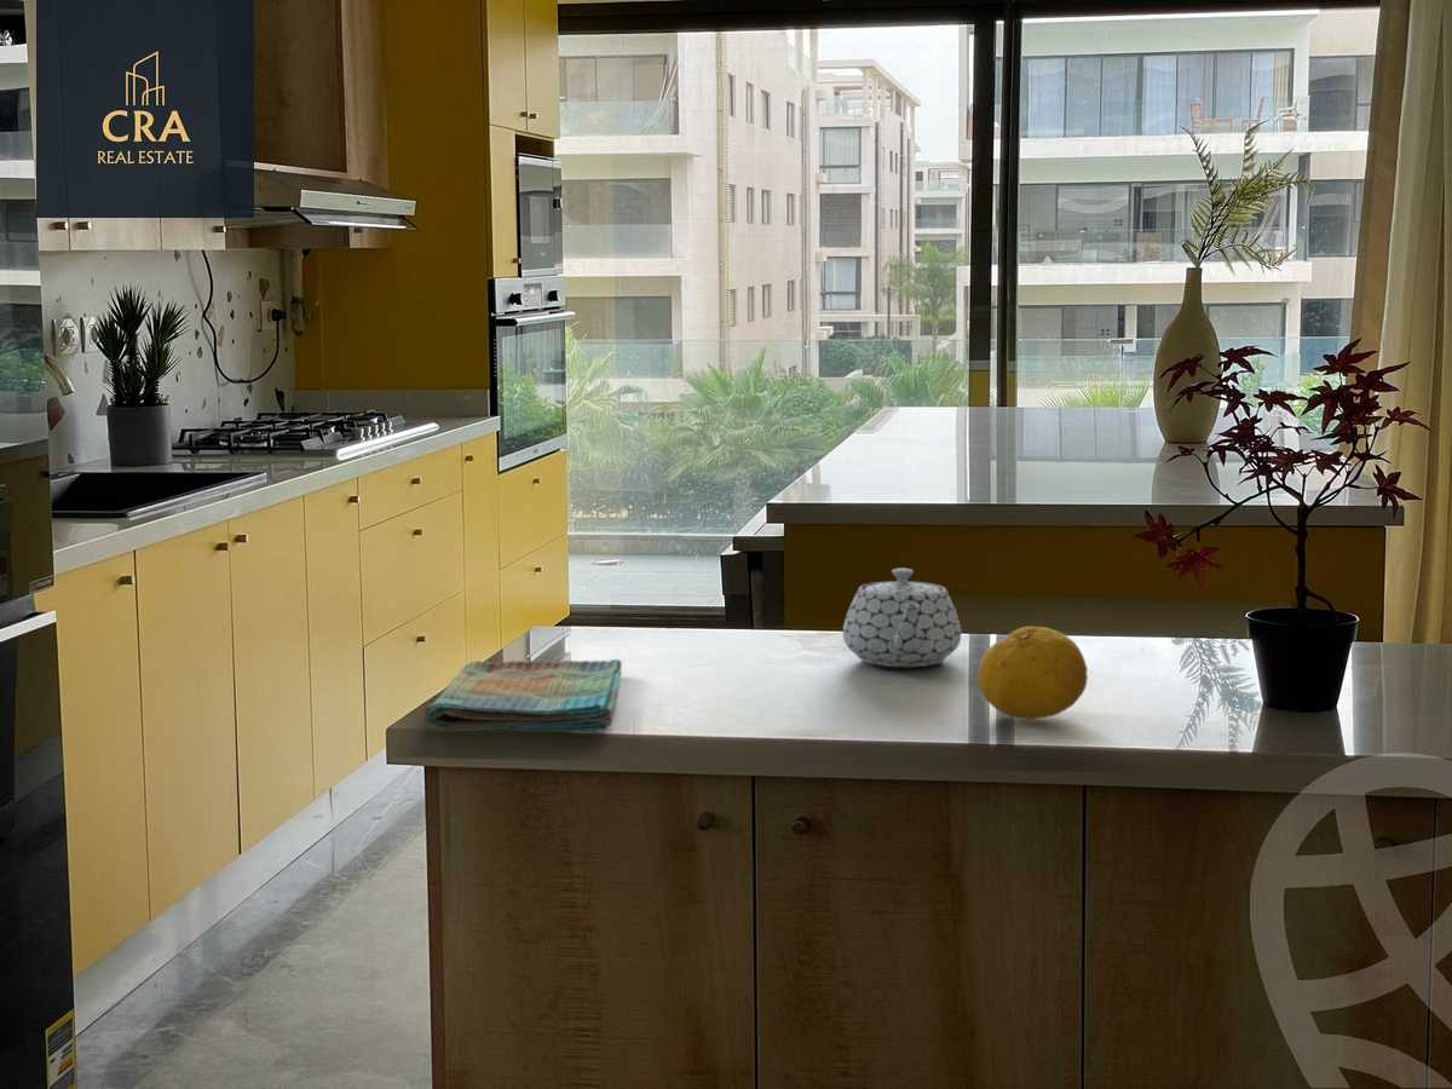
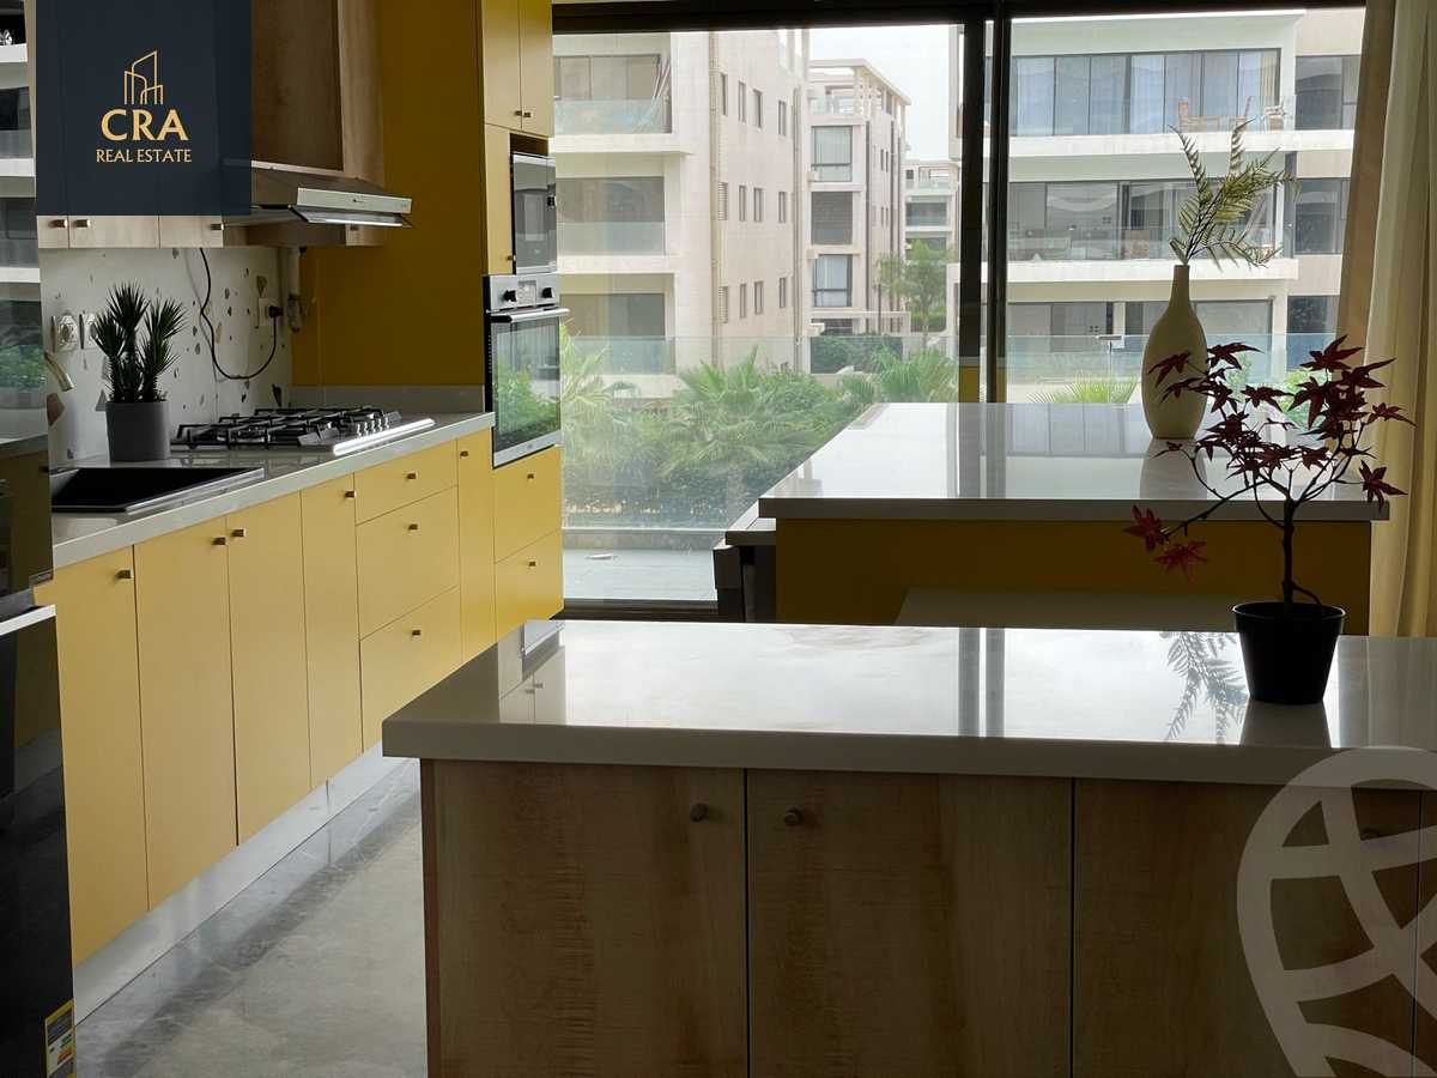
- dish towel (530, 690)
- fruit (1033, 672)
- teapot (903, 616)
